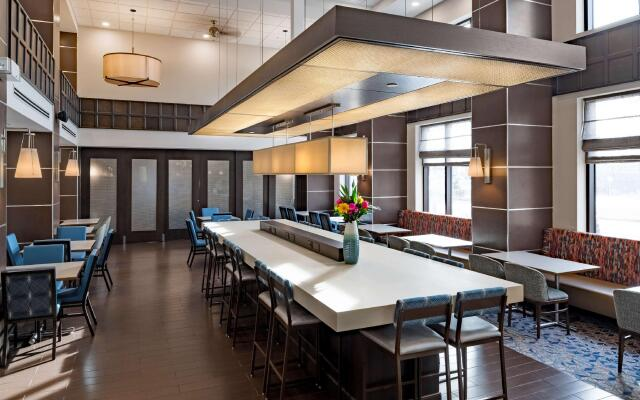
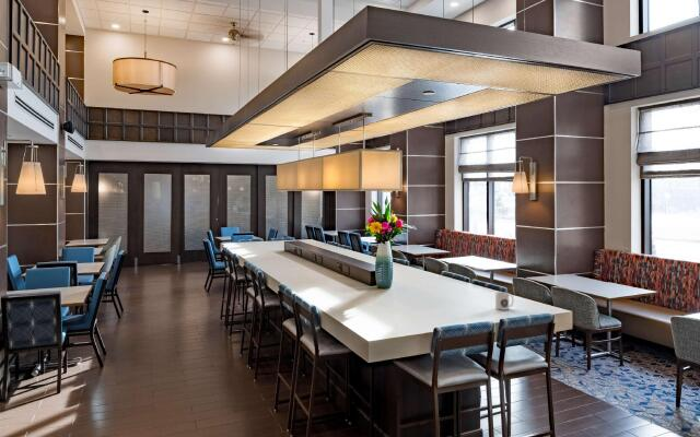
+ mug (504, 300)
